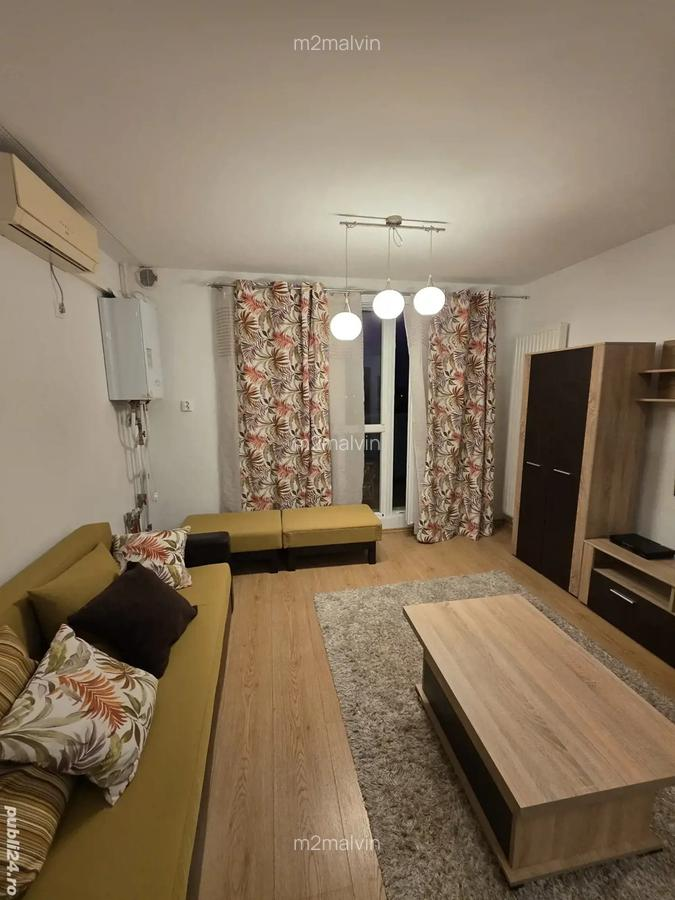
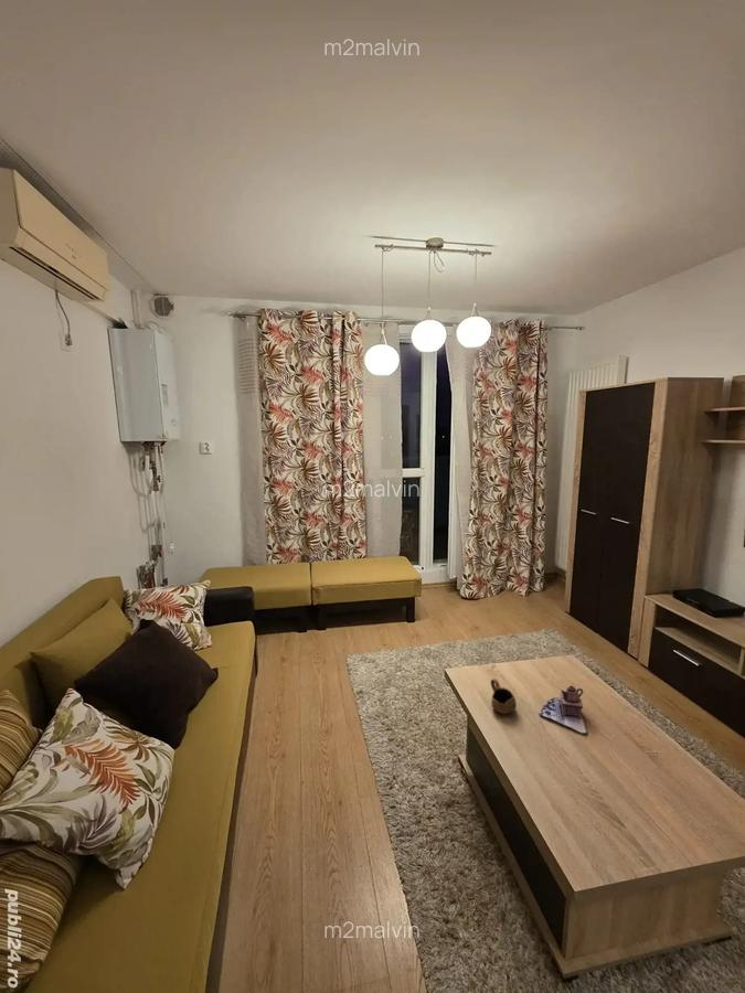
+ cup (502, 696)
+ teapot (568, 698)
